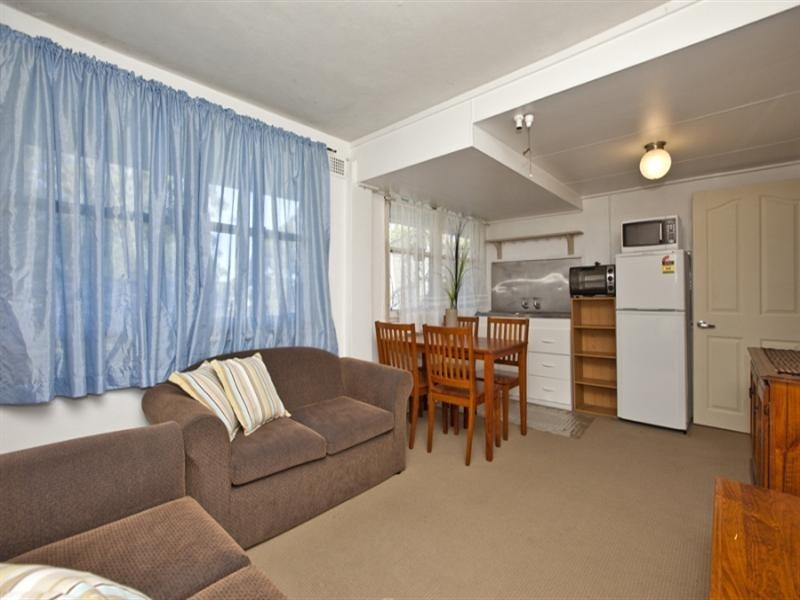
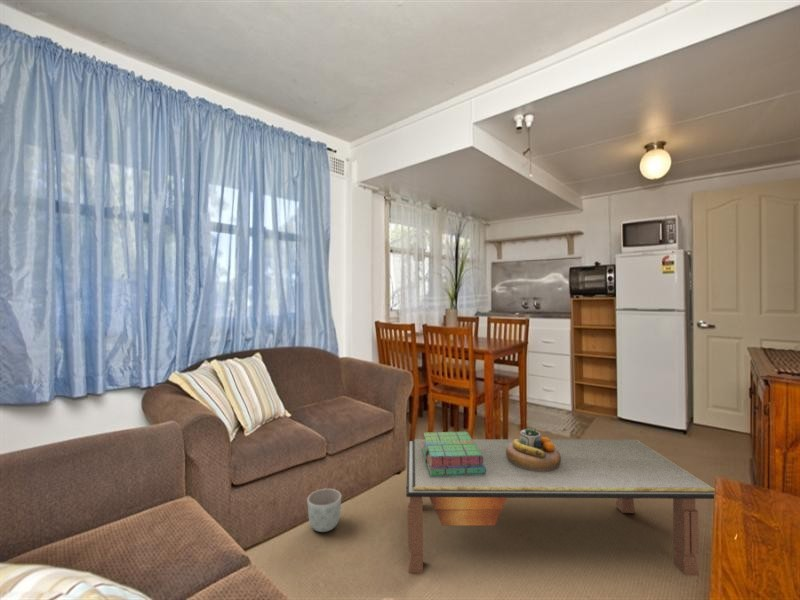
+ decorative bowl (532, 444)
+ stack of books (451, 451)
+ planter (324, 511)
+ coffee table (540, 496)
